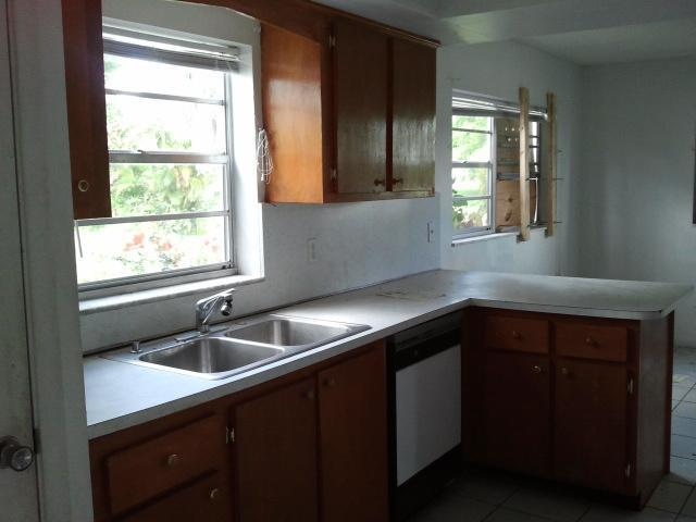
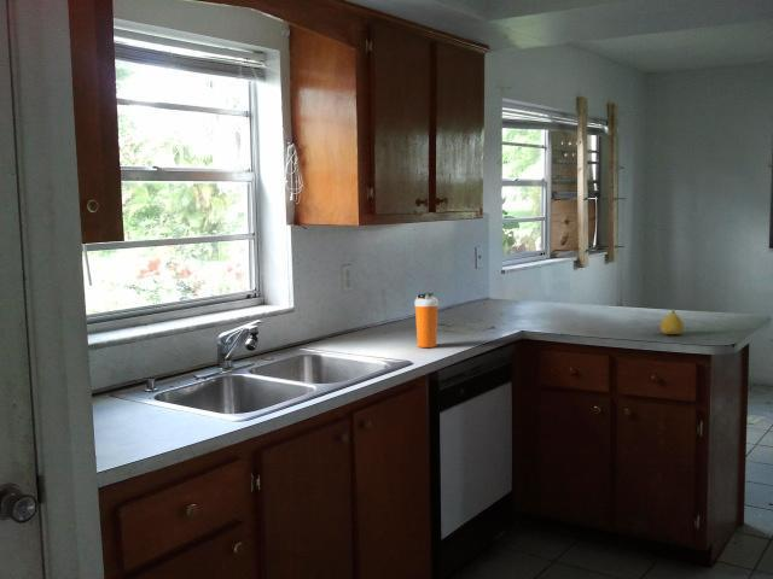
+ fruit (672, 321)
+ shaker bottle (426, 320)
